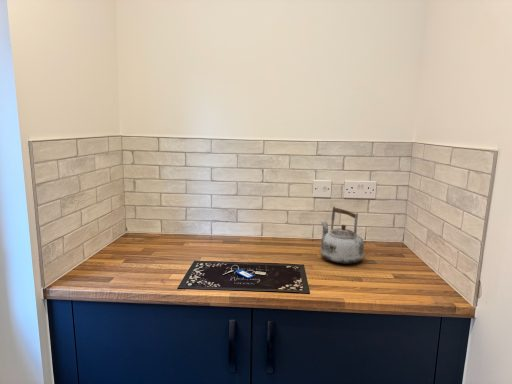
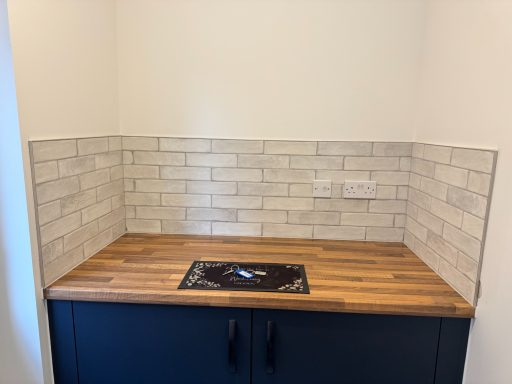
- kettle (339, 232)
